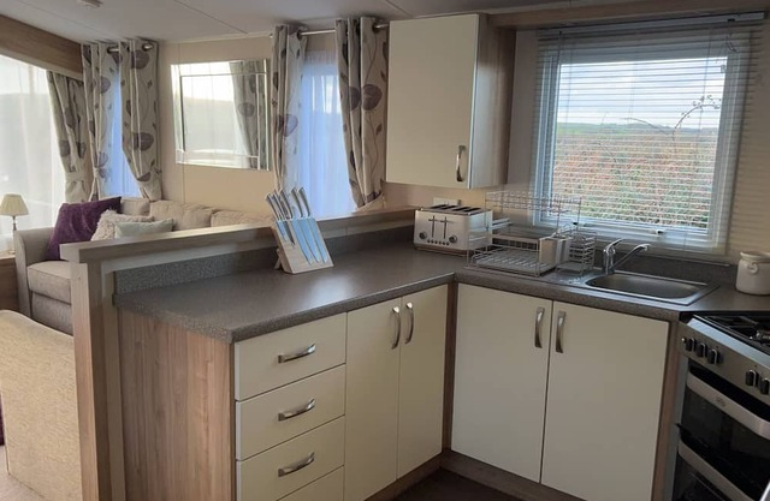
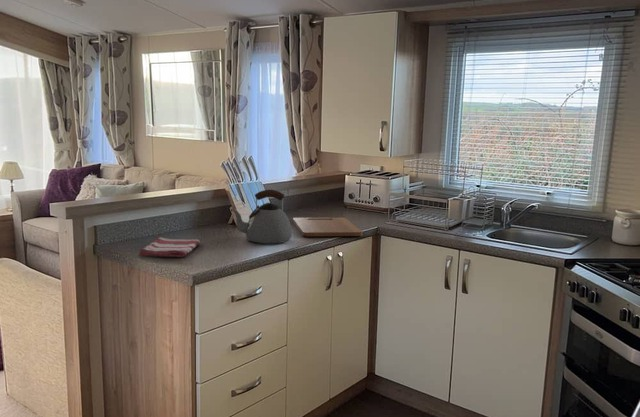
+ dish towel (171, 246)
+ cutting board (325, 226)
+ kettle (261, 214)
